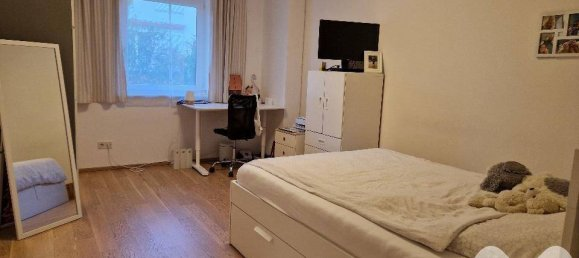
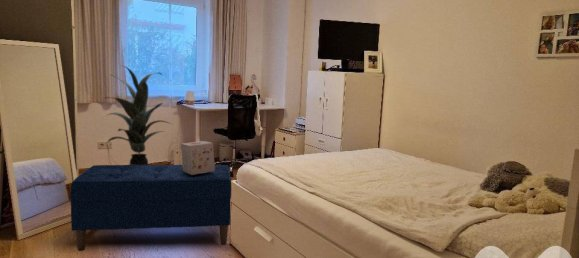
+ bench (158, 204)
+ indoor plant (133, 122)
+ decorative box (198, 158)
